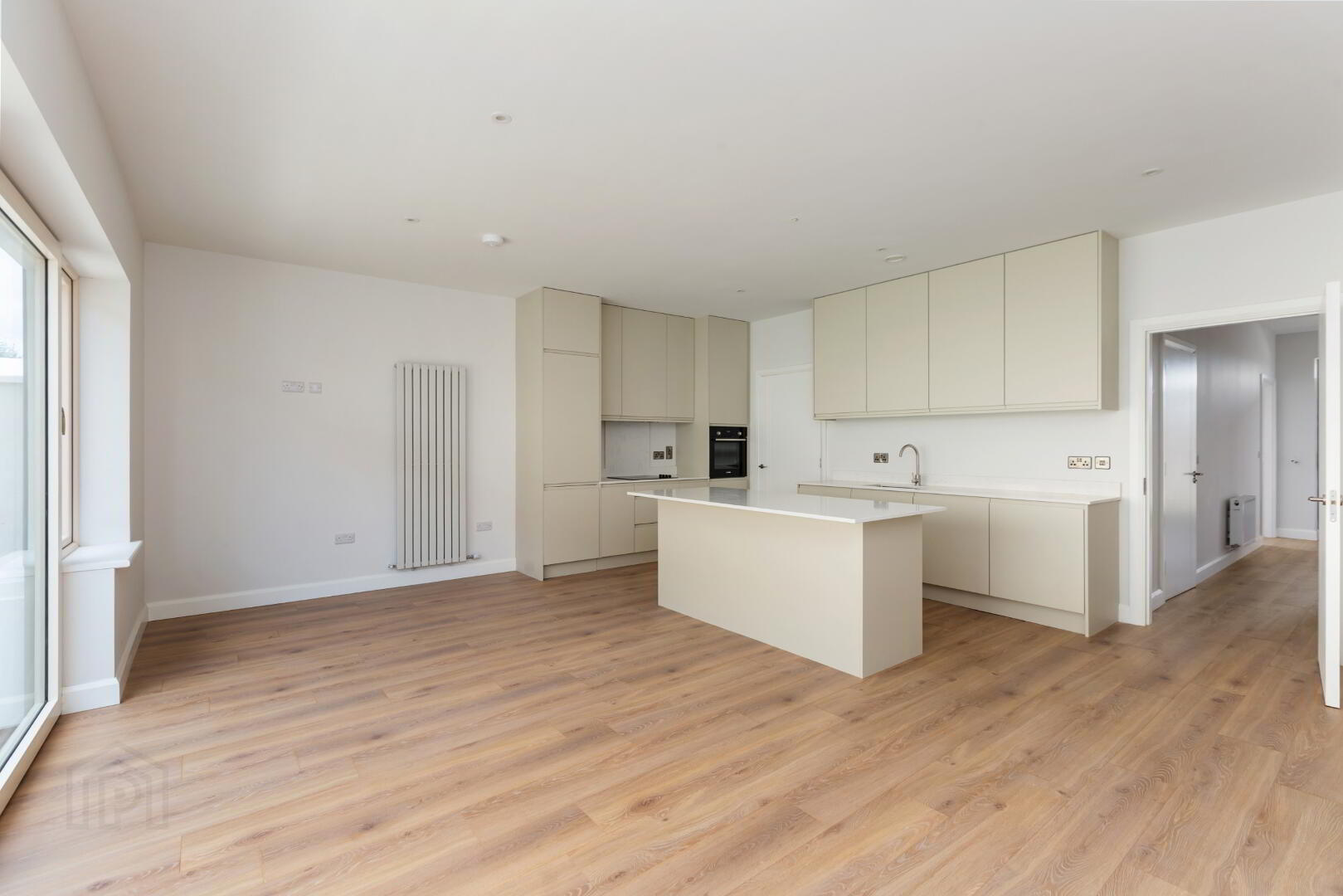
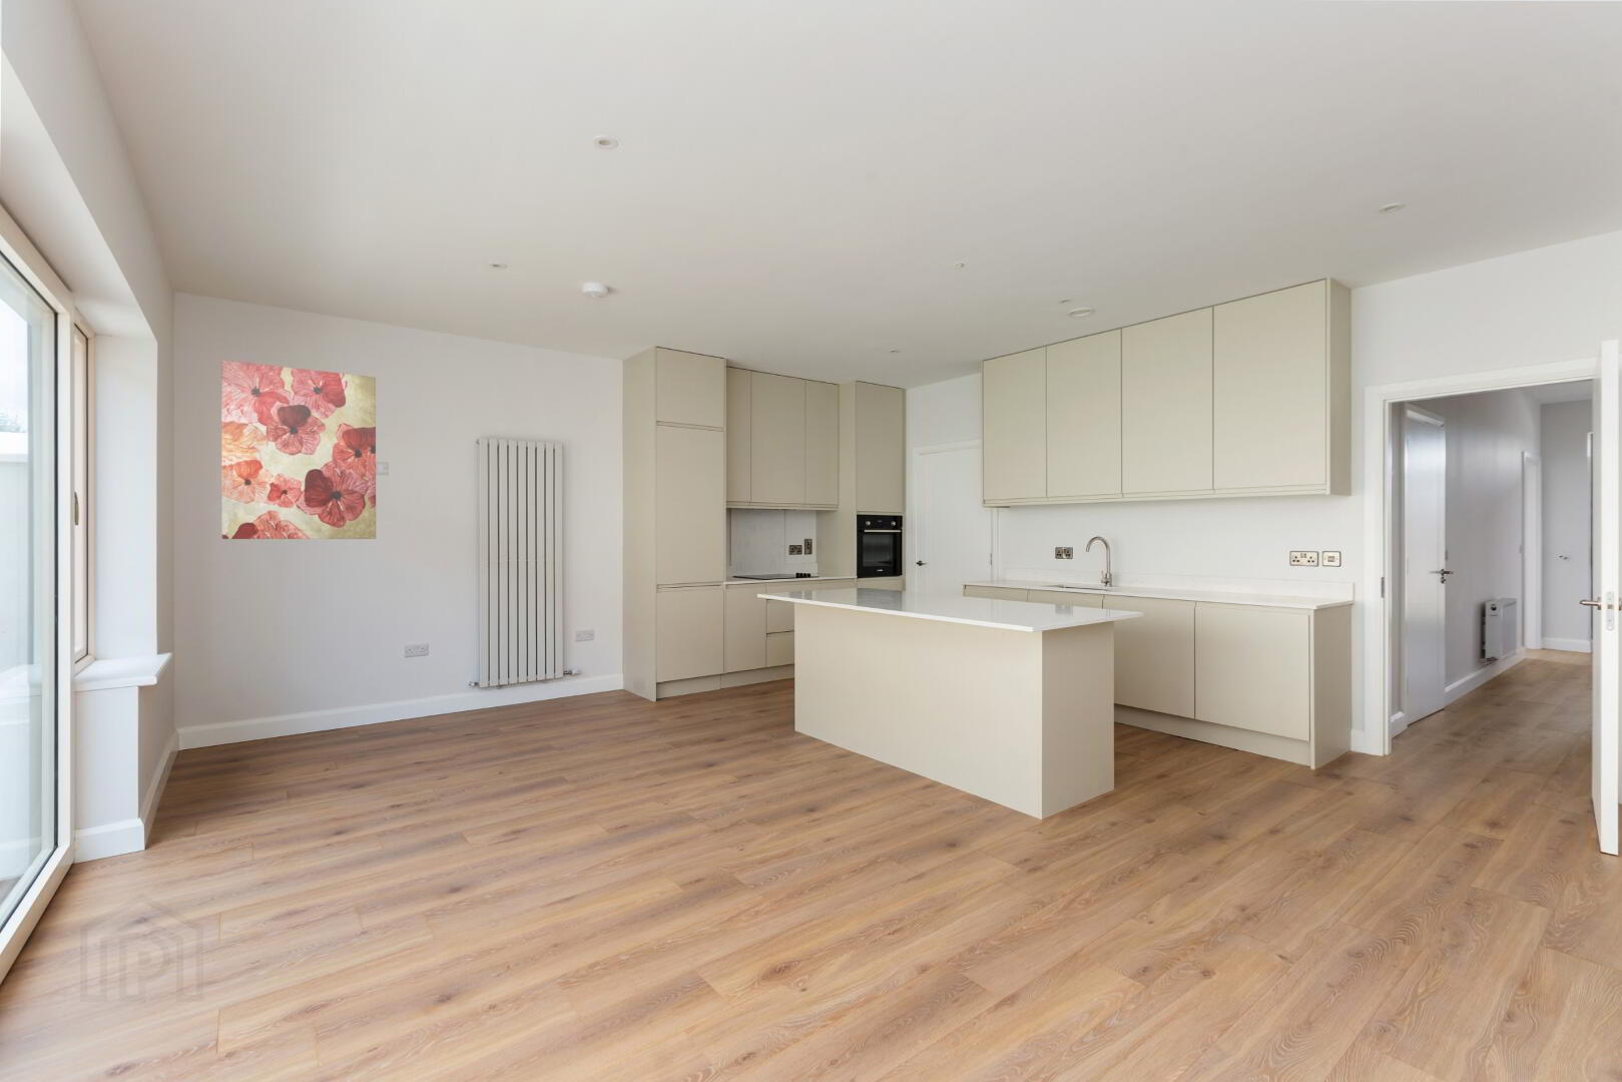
+ wall art (303, 454)
